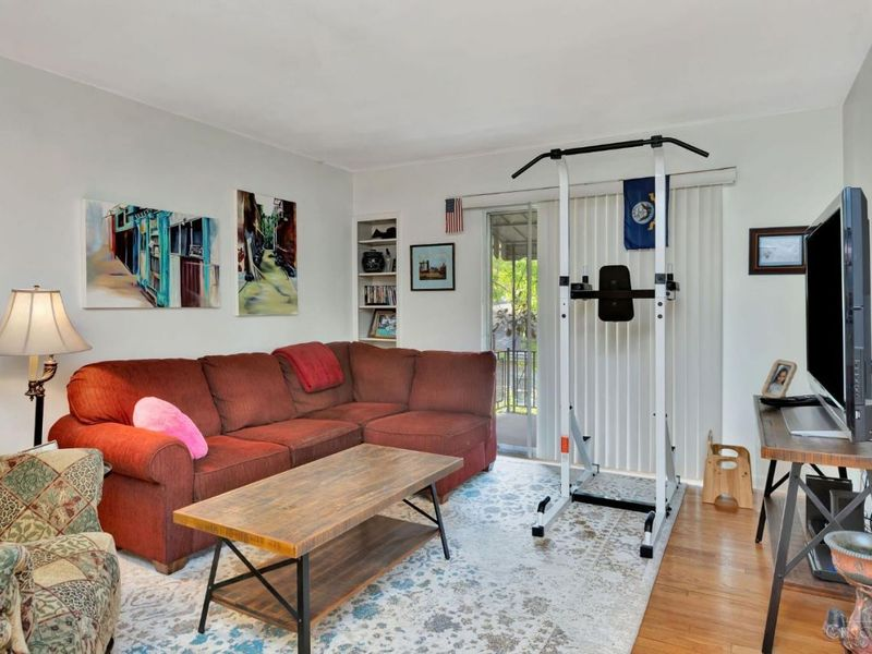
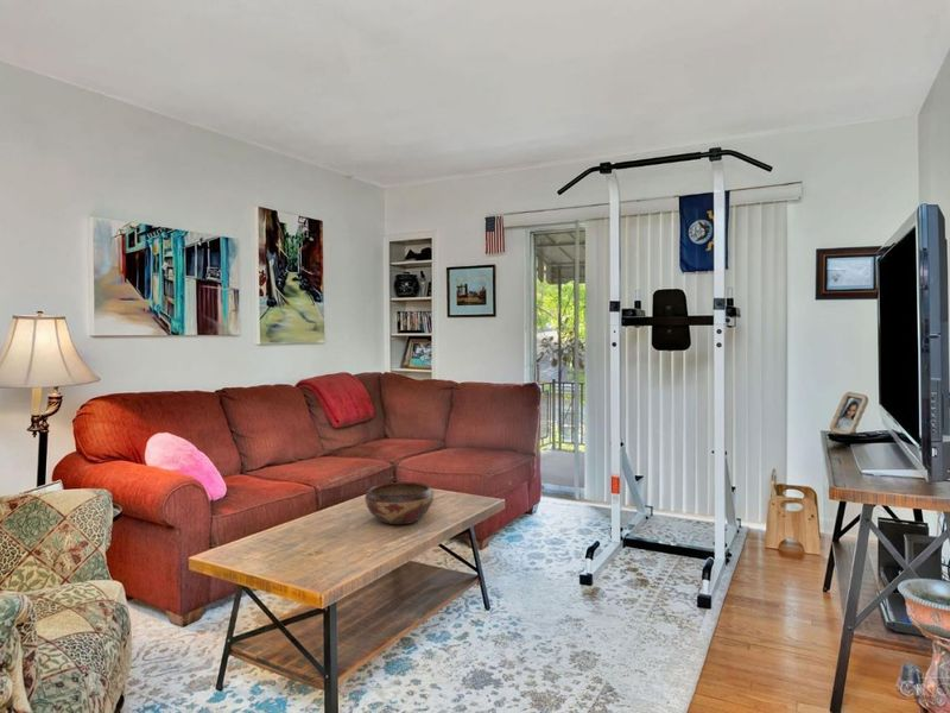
+ decorative bowl (399, 504)
